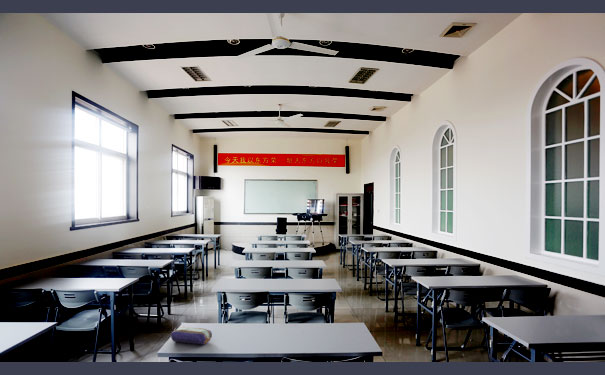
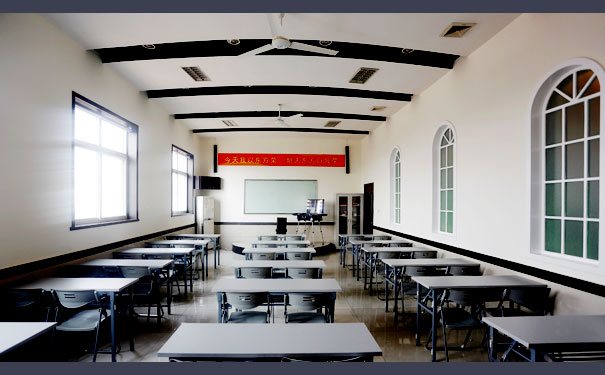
- pencil case (191, 335)
